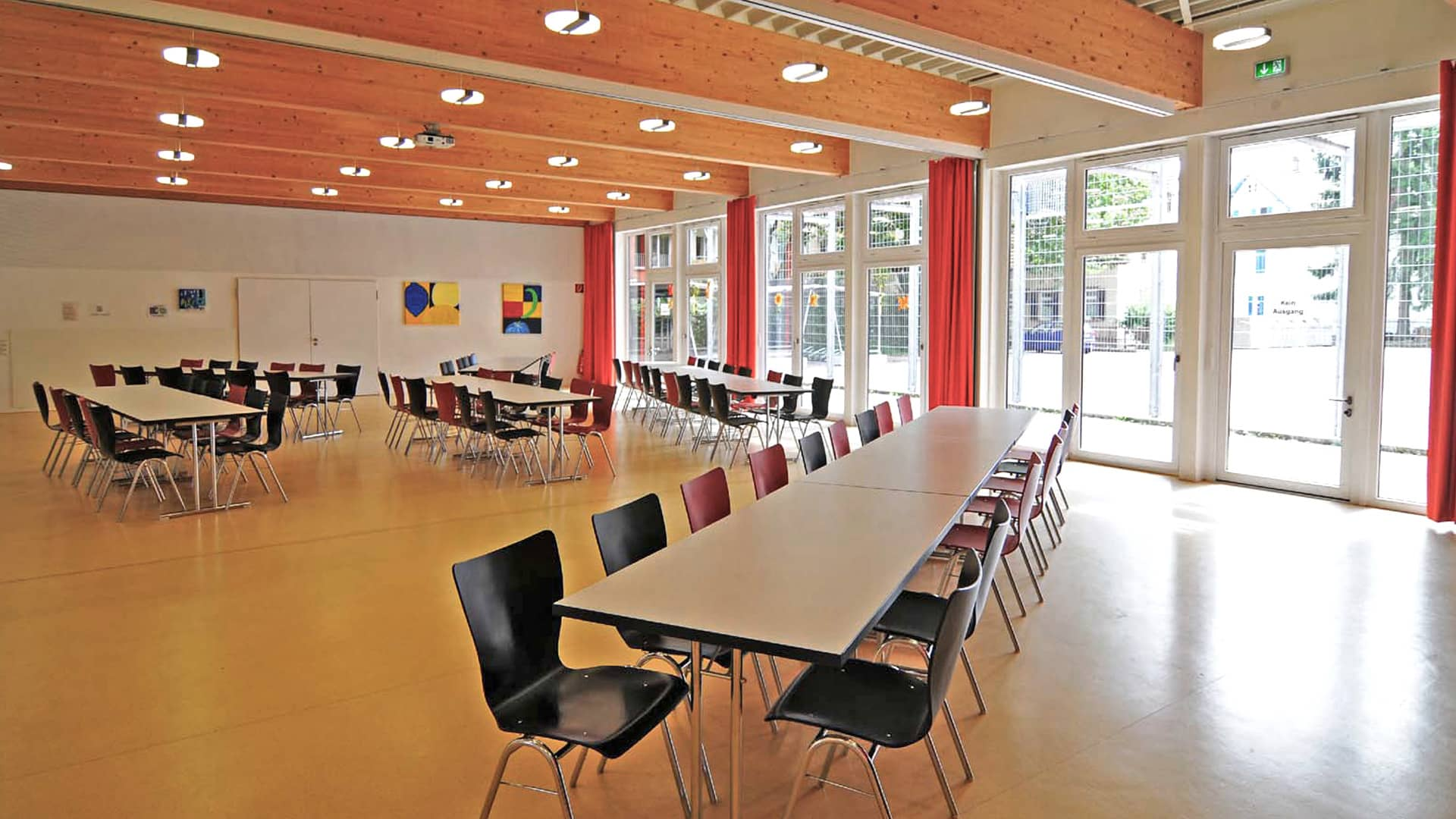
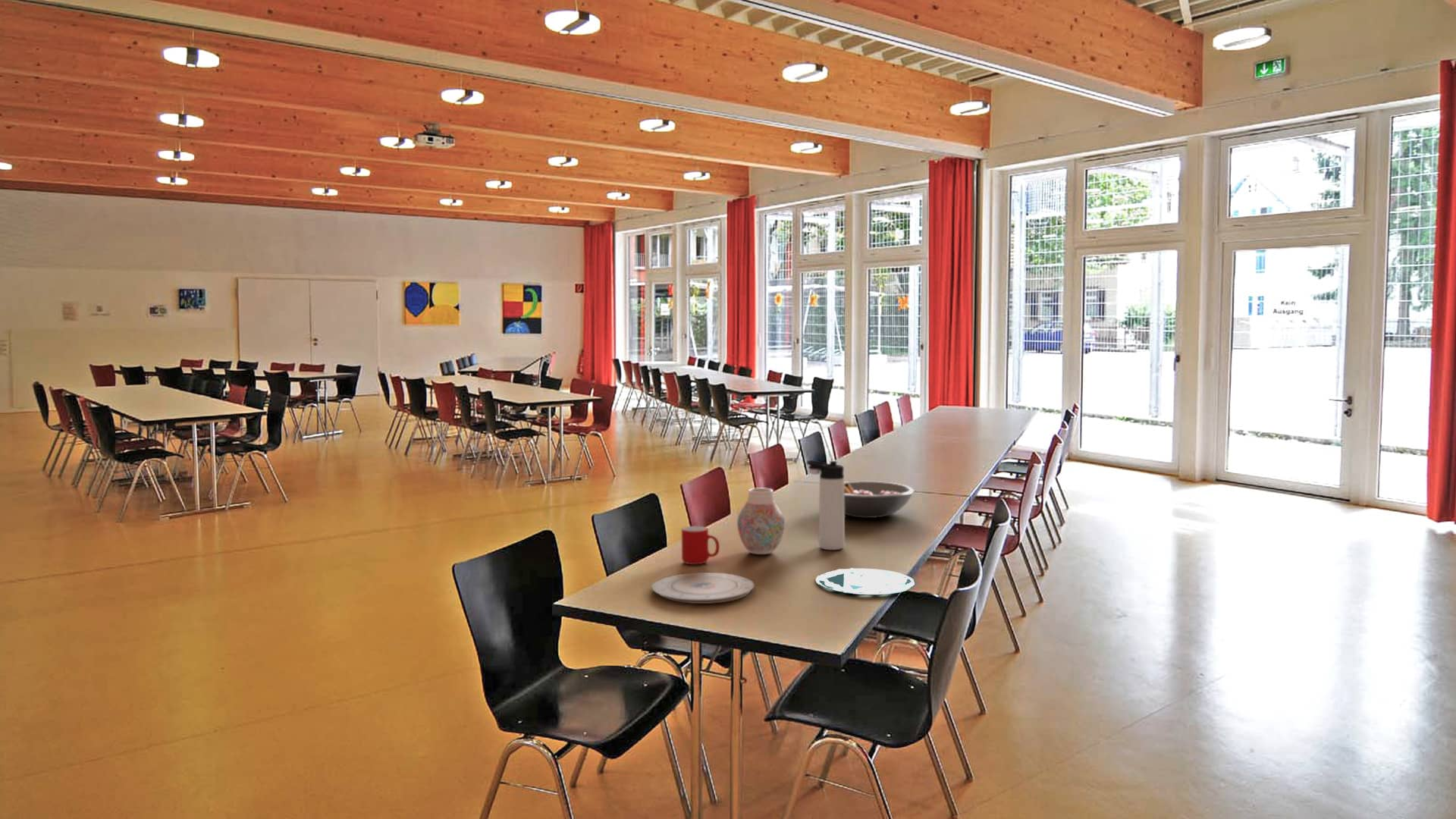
+ thermos bottle (825, 504)
+ cup (701, 546)
+ plate (703, 588)
+ vase (761, 521)
+ plate (865, 576)
+ fruit bowl (867, 497)
